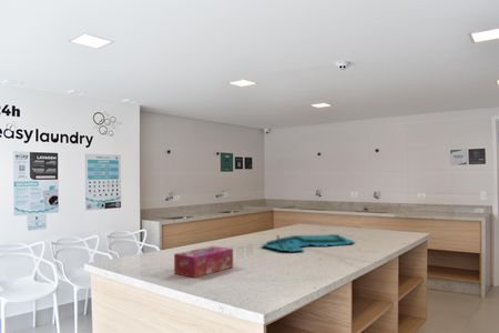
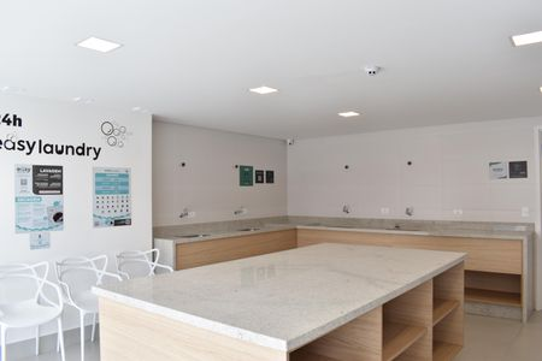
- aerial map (308, 240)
- tissue box (204, 260)
